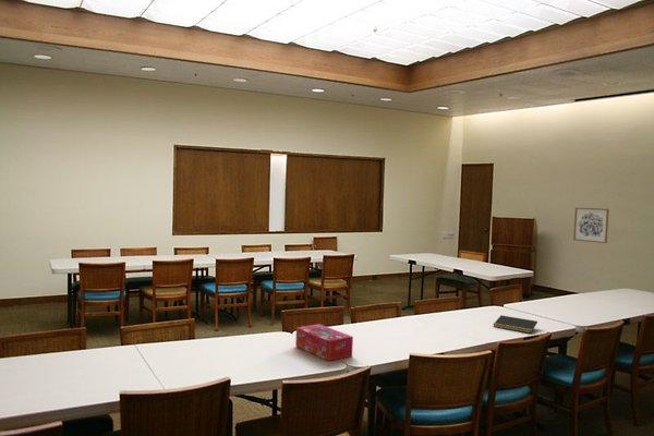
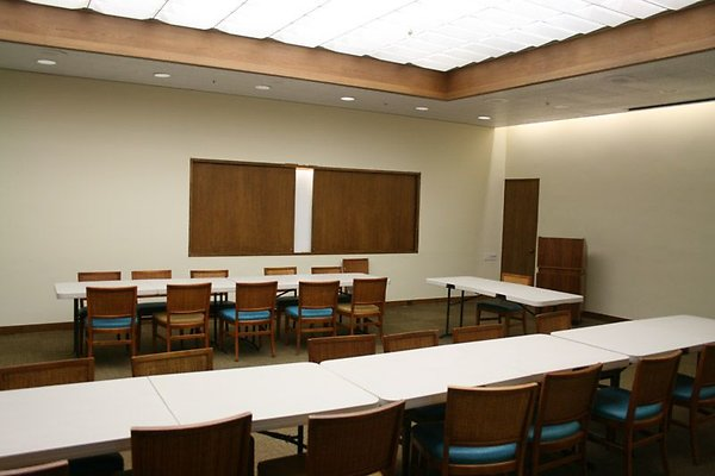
- tissue box (323, 341)
- notepad (514, 324)
- wall art (590, 225)
